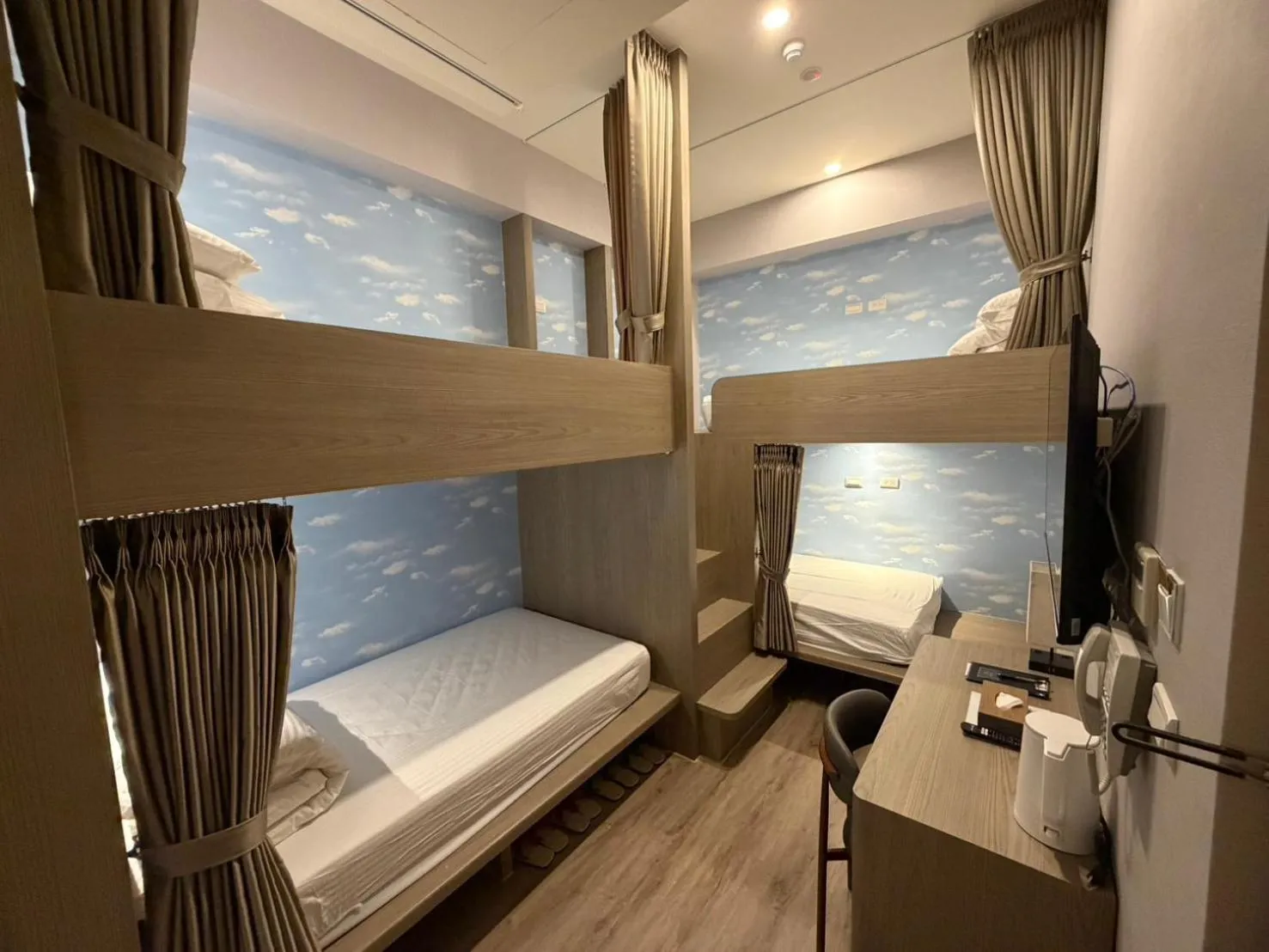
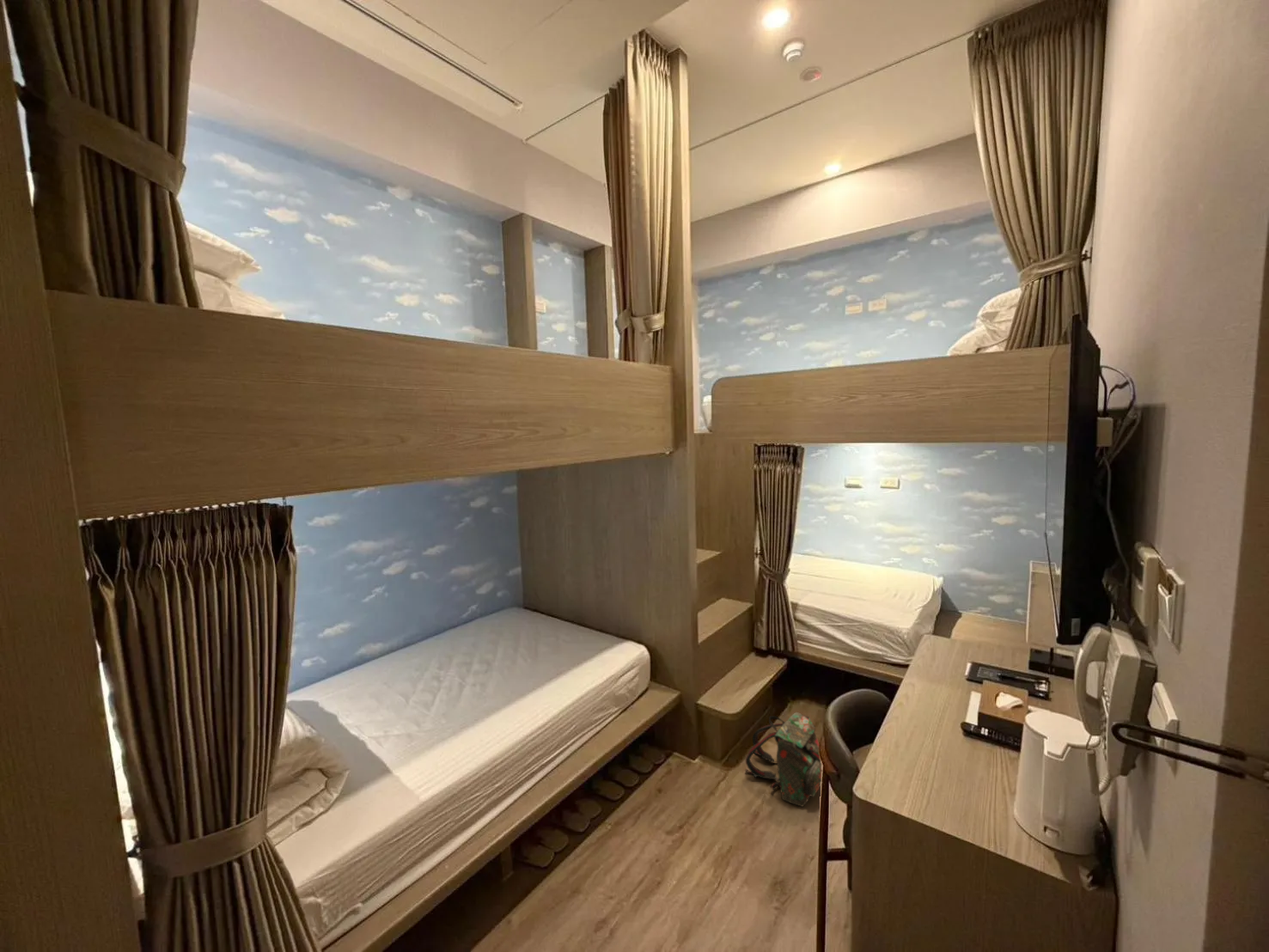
+ backpack (781, 748)
